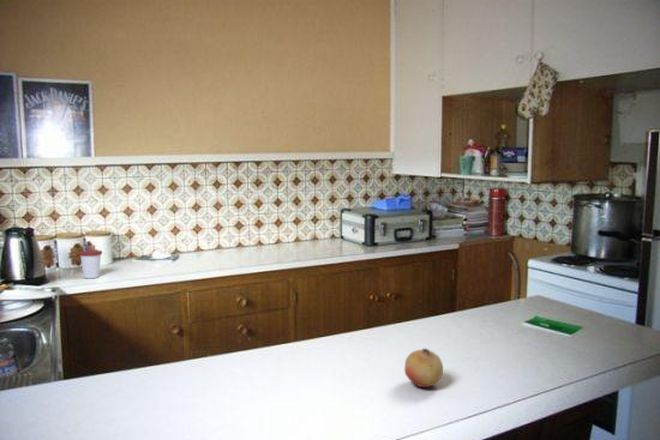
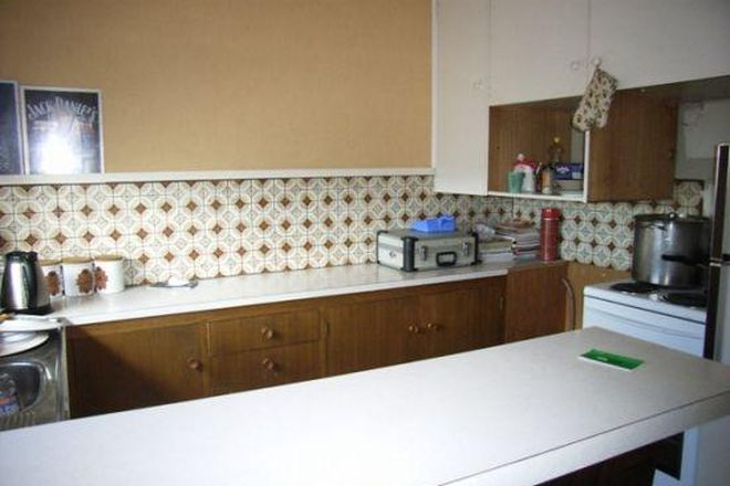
- fruit (423, 365)
- cup (90, 261)
